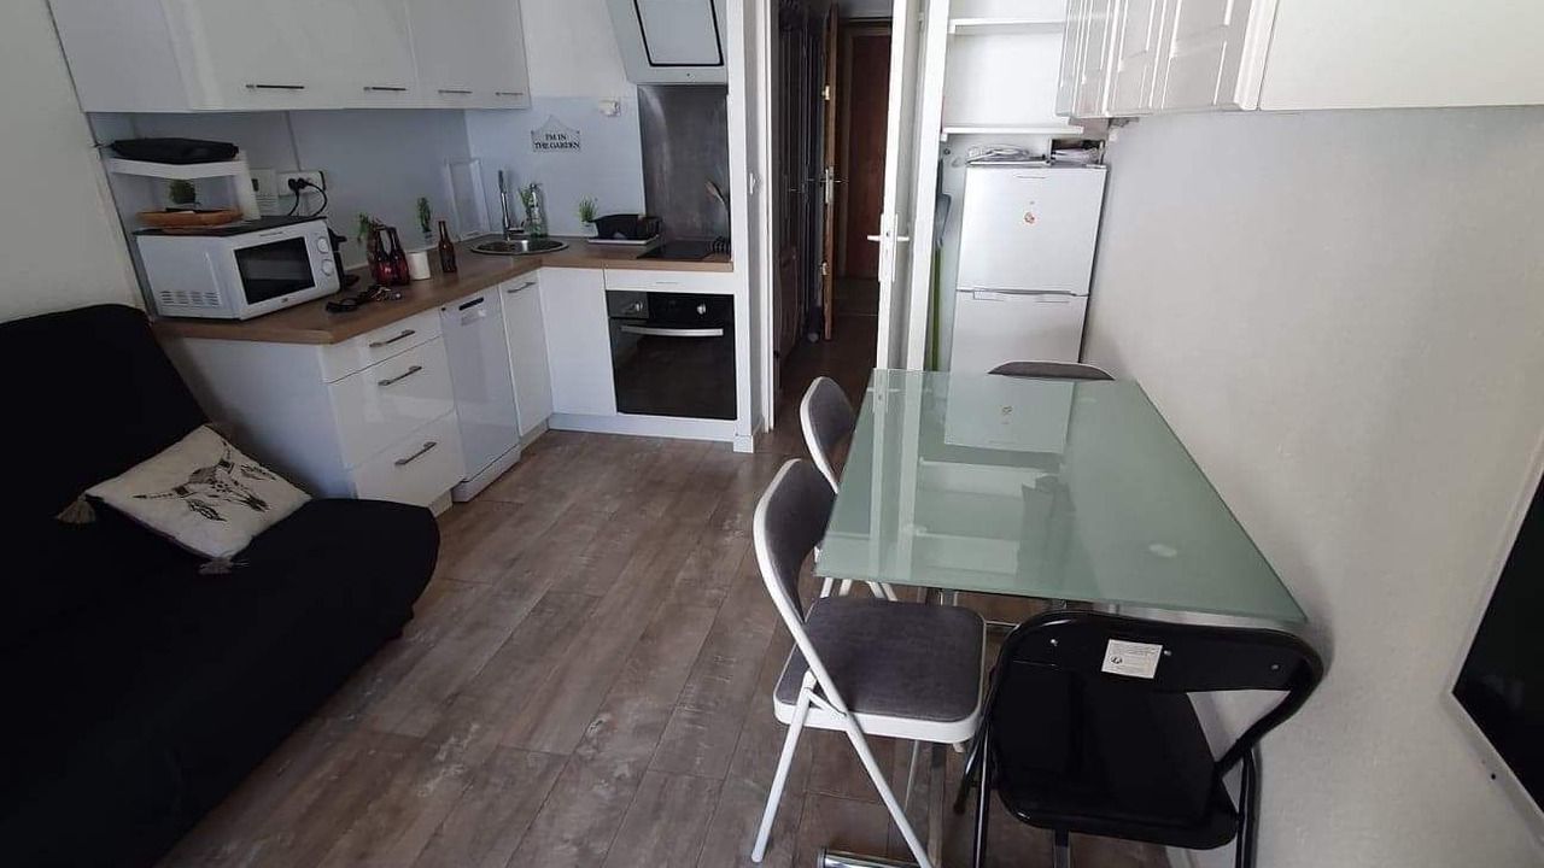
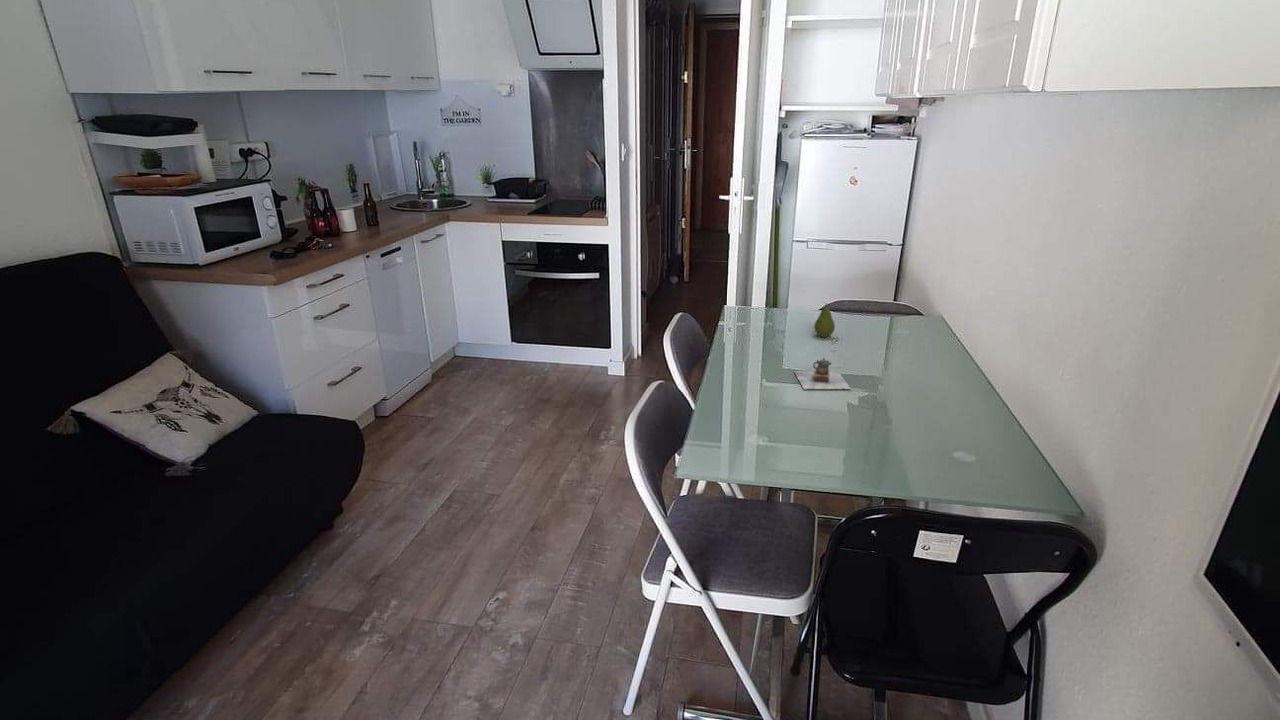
+ fruit (825, 319)
+ teapot (822, 369)
